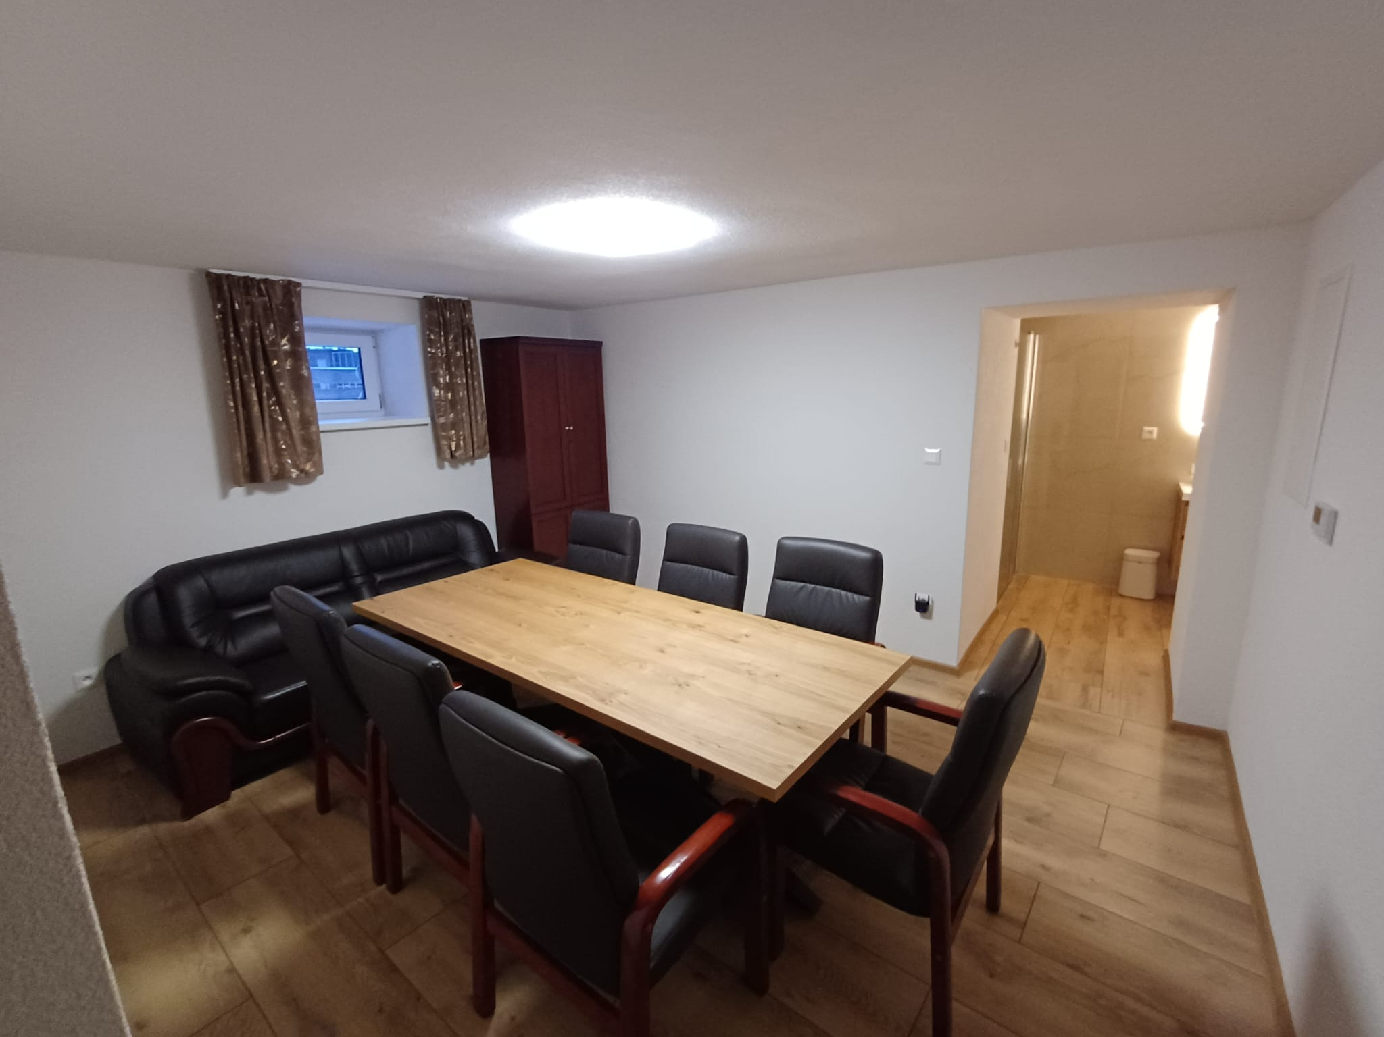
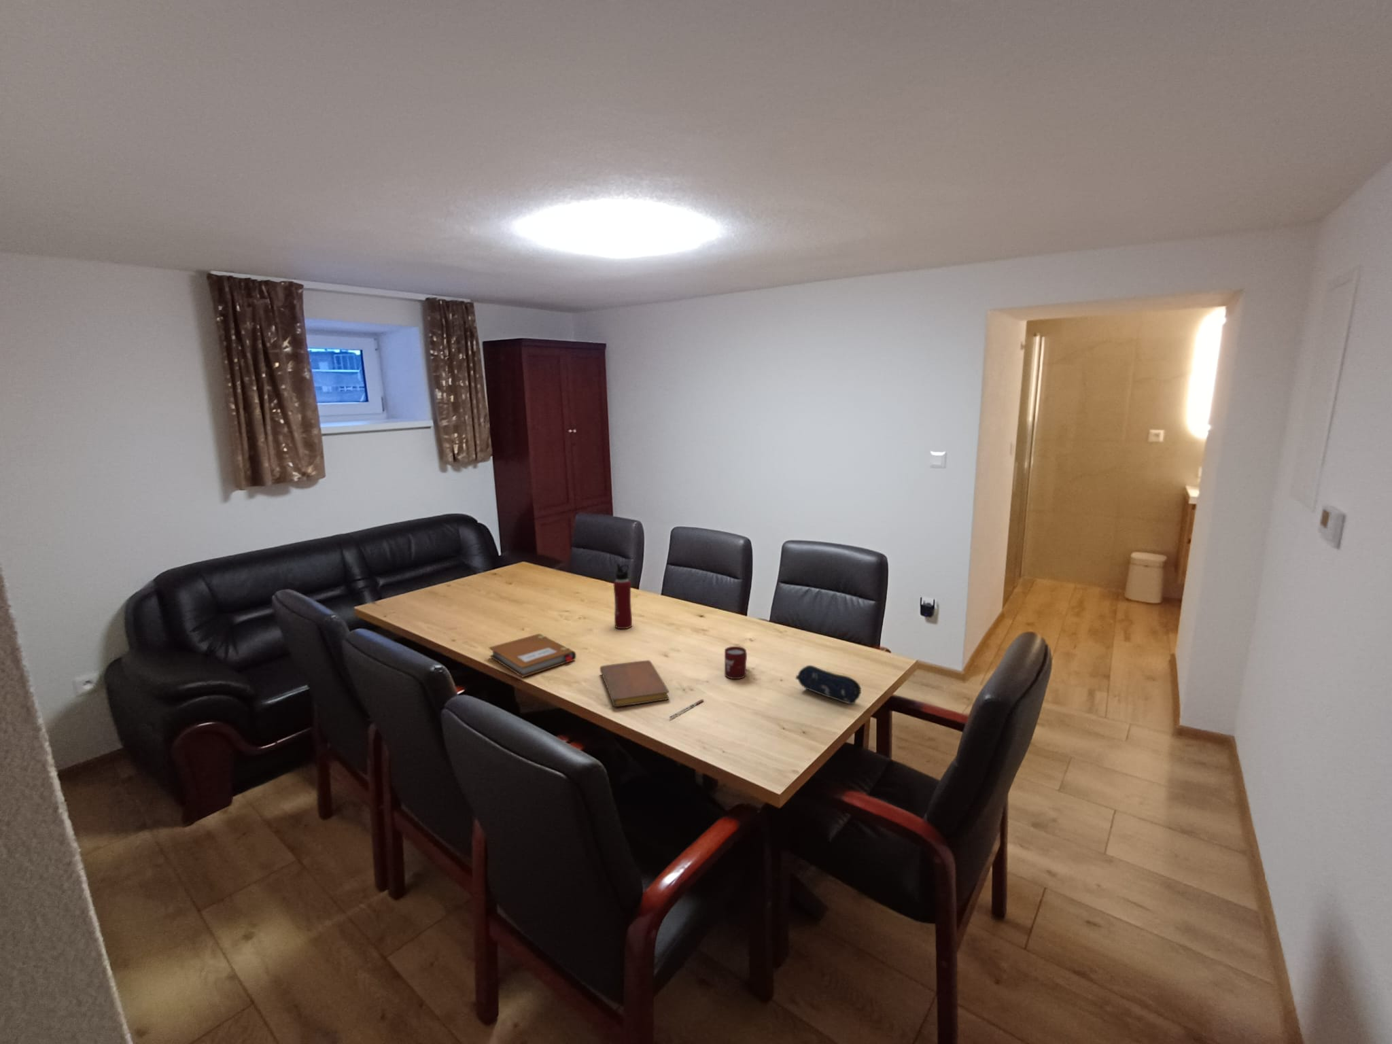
+ water bottle (623, 594)
+ pencil case (829, 684)
+ notebook (534, 654)
+ notebook (632, 682)
+ pen (686, 708)
+ cup (738, 660)
